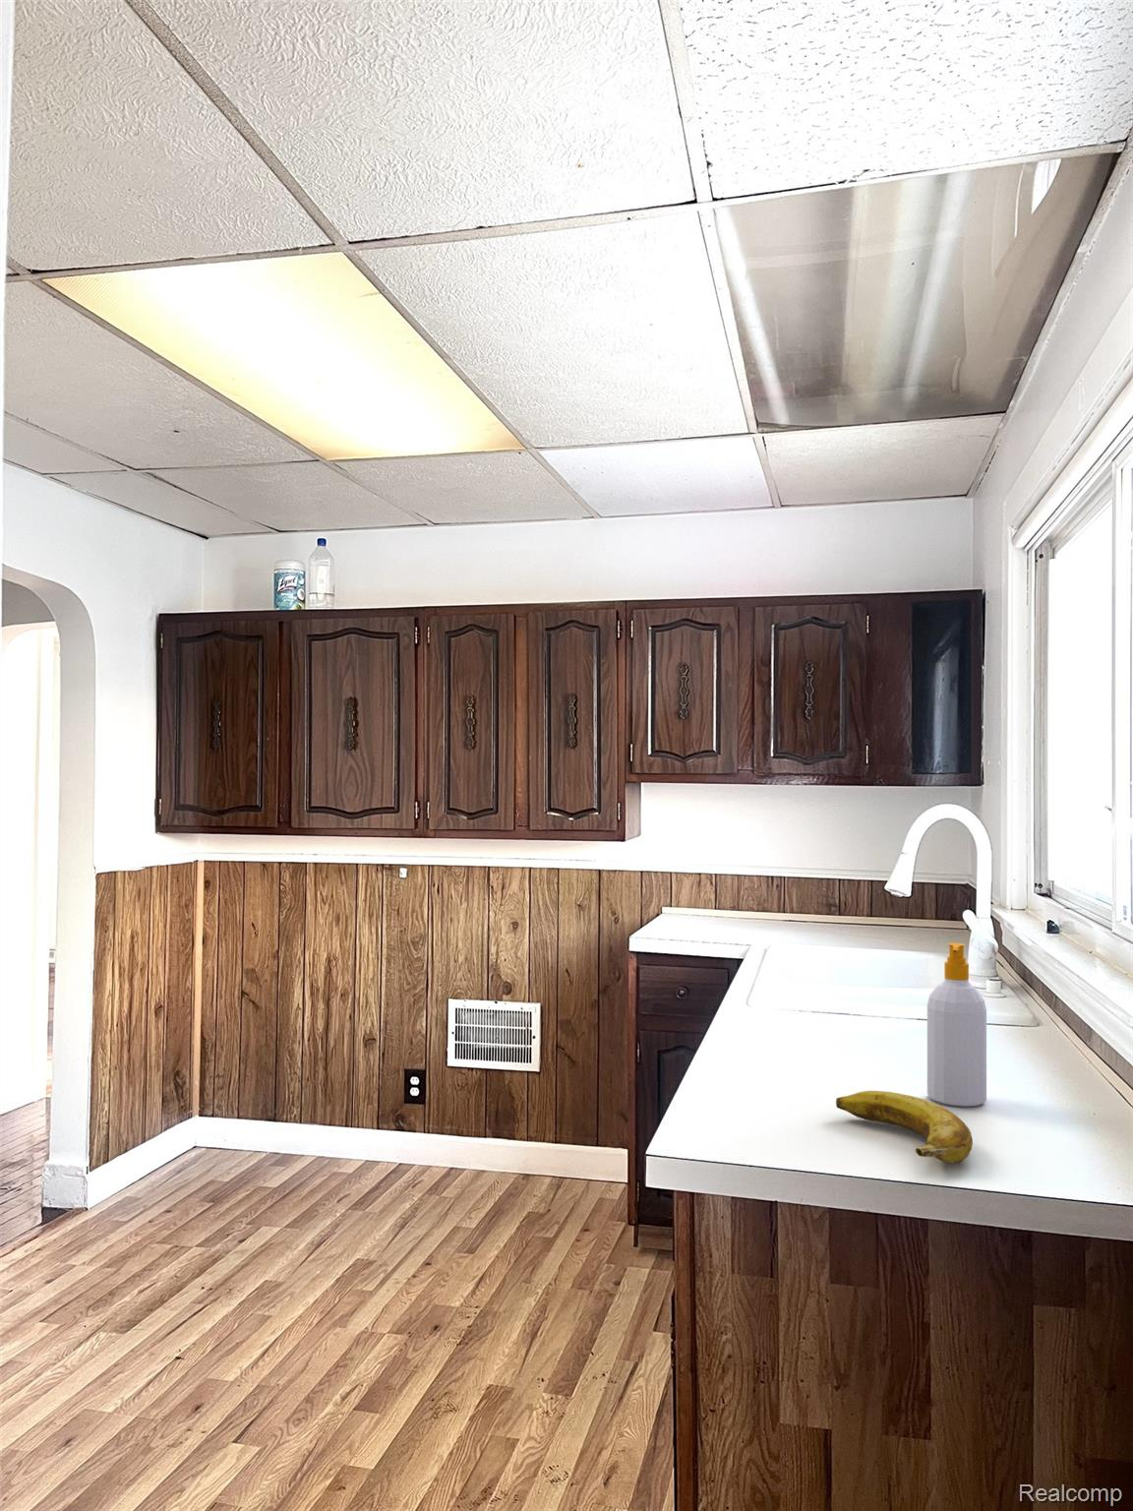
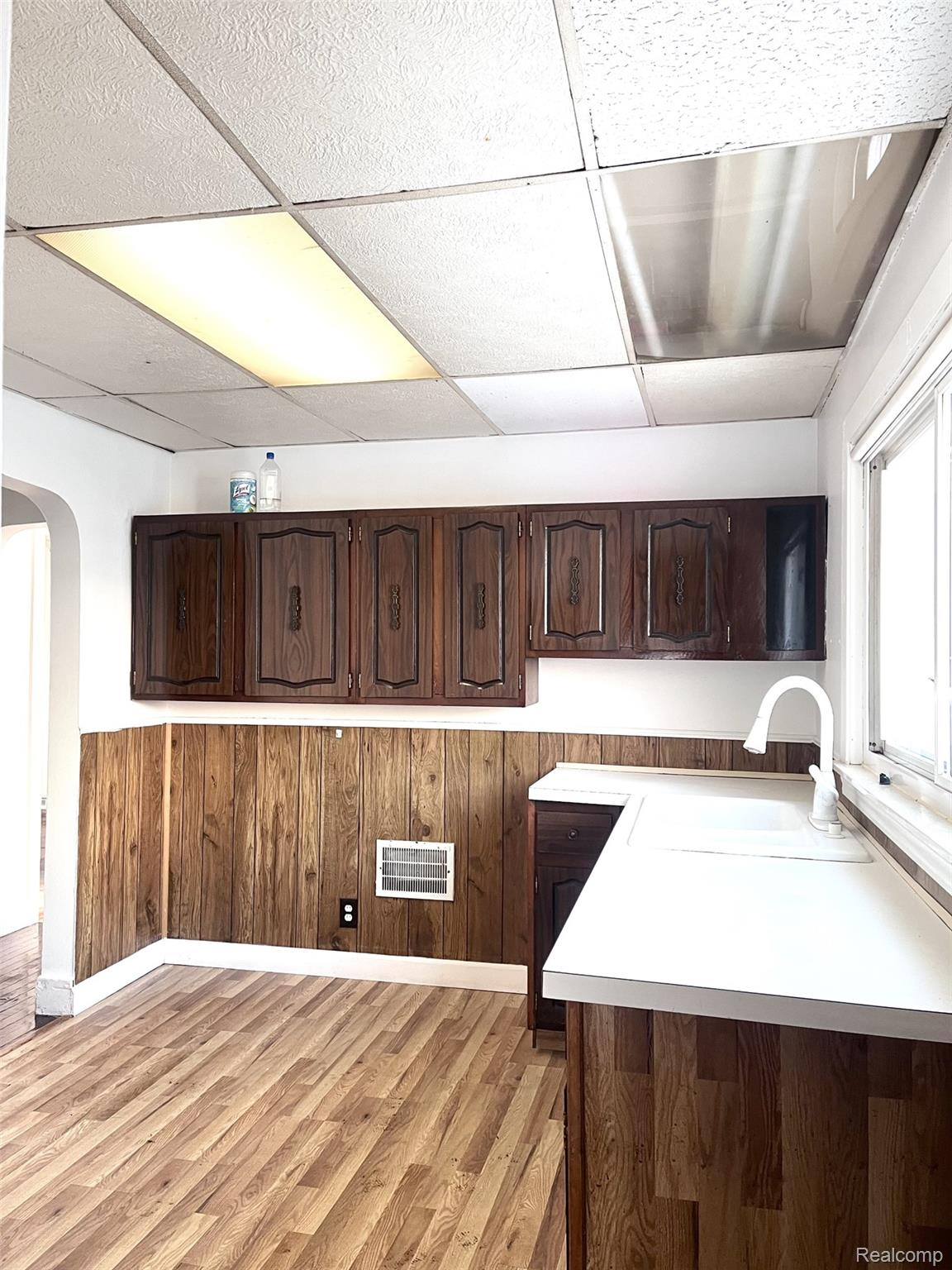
- banana (902, 1126)
- soap bottle (956, 1021)
